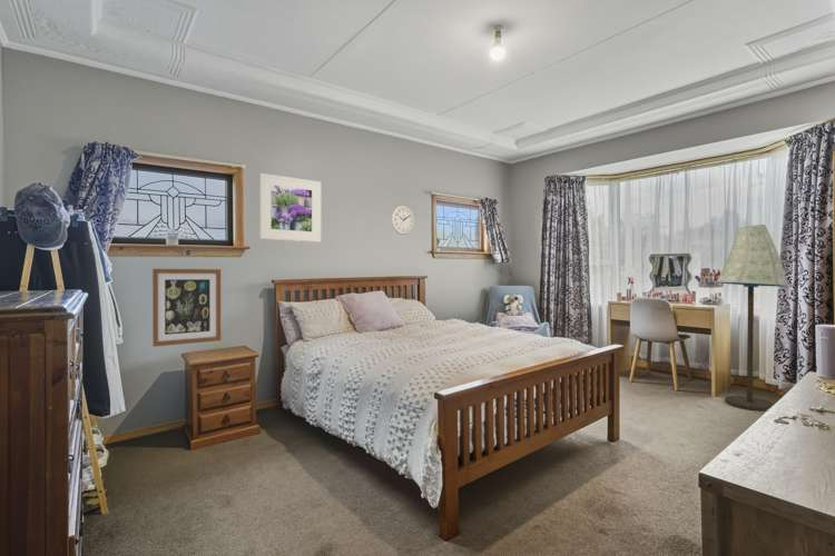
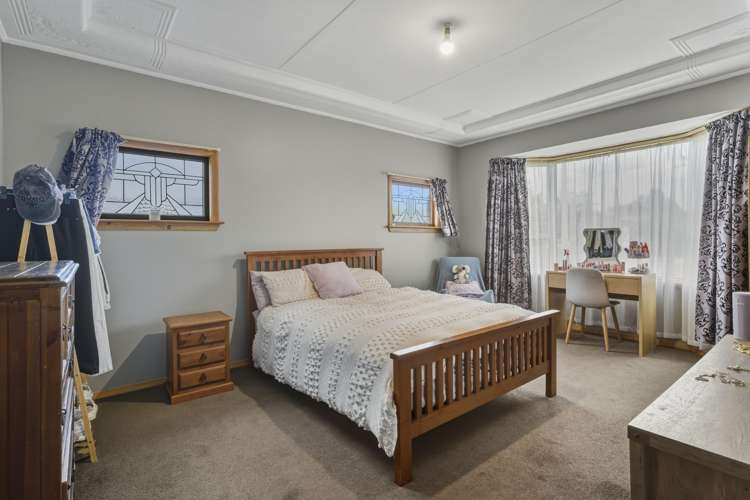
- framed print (292, 209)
- wall clock (403, 220)
- floor lamp (750, 314)
- wall art (188, 306)
